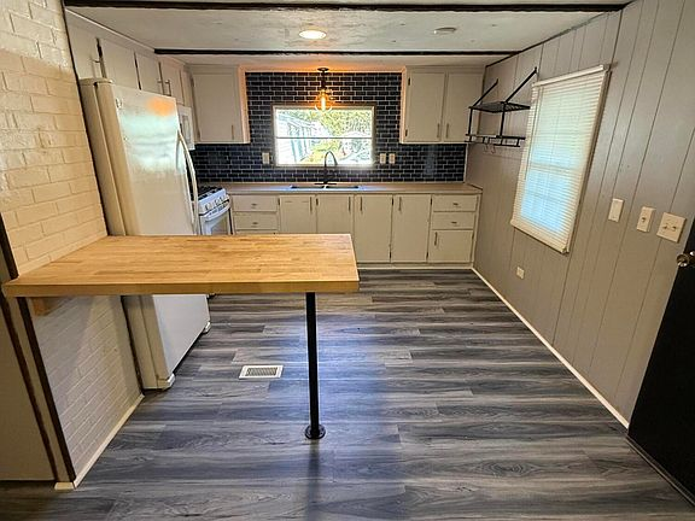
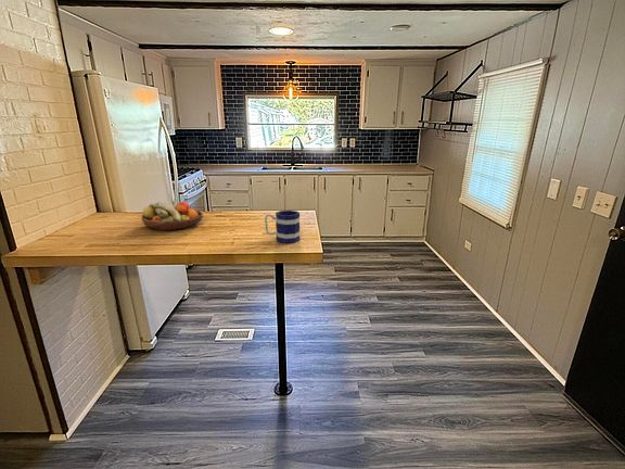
+ mug (282, 226)
+ fruit bowl (173, 212)
